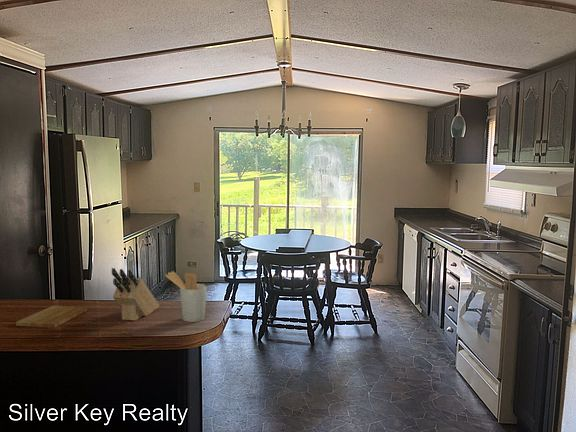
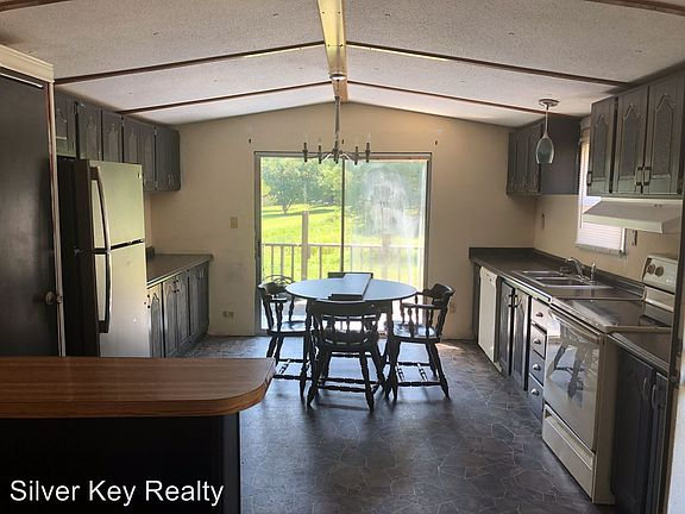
- cutting board (53, 316)
- utensil holder (186, 294)
- knife block (135, 289)
